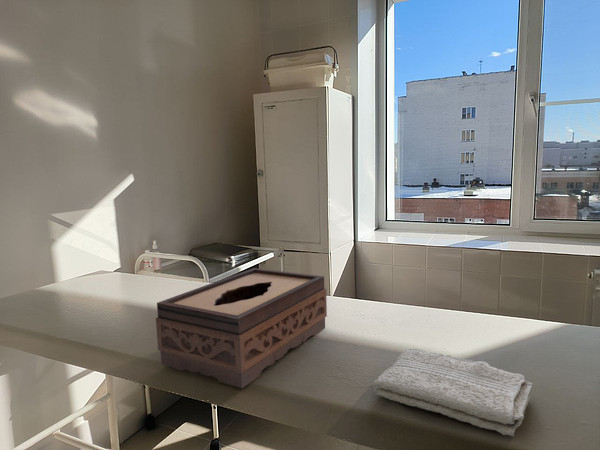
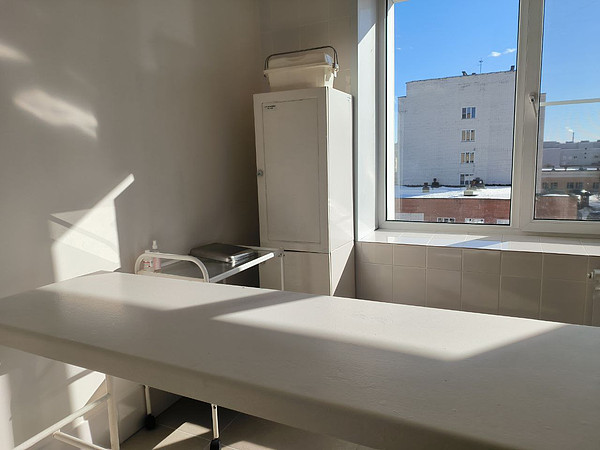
- tissue box (249, 317)
- washcloth (451, 384)
